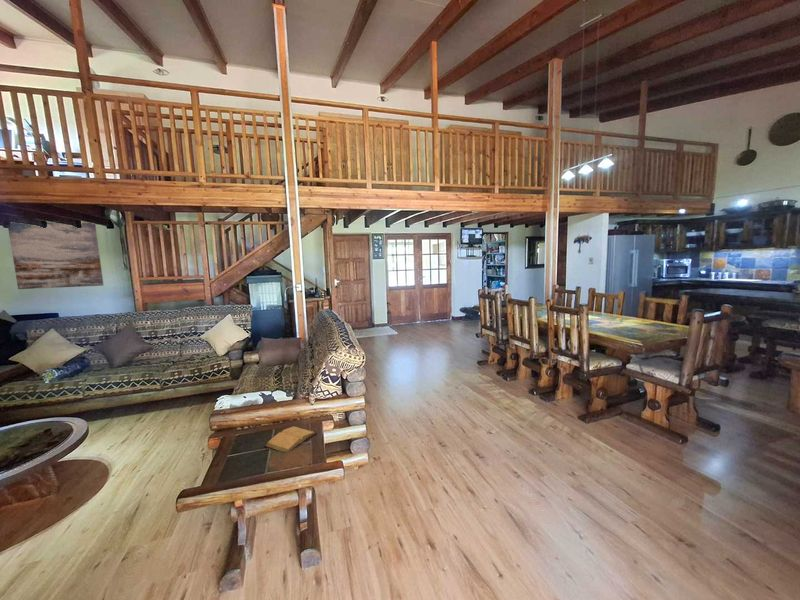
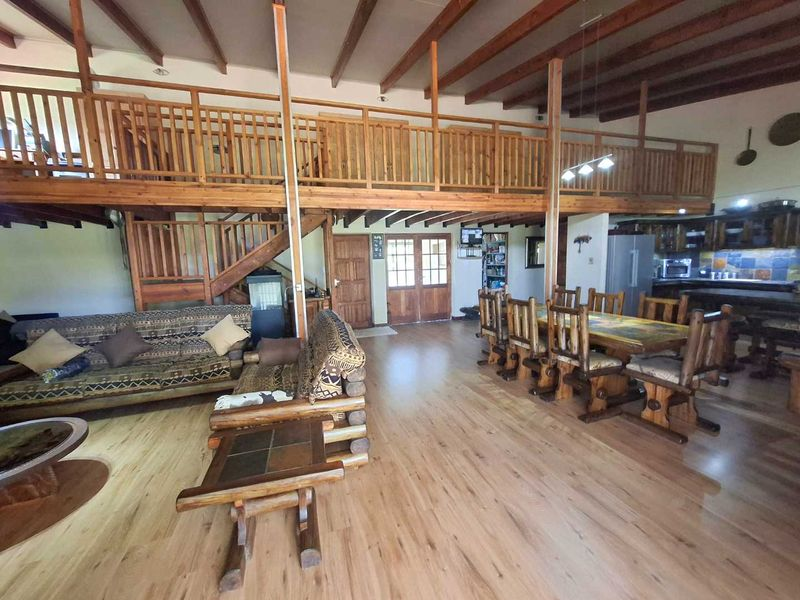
- wall art (57, 255)
- book (291, 437)
